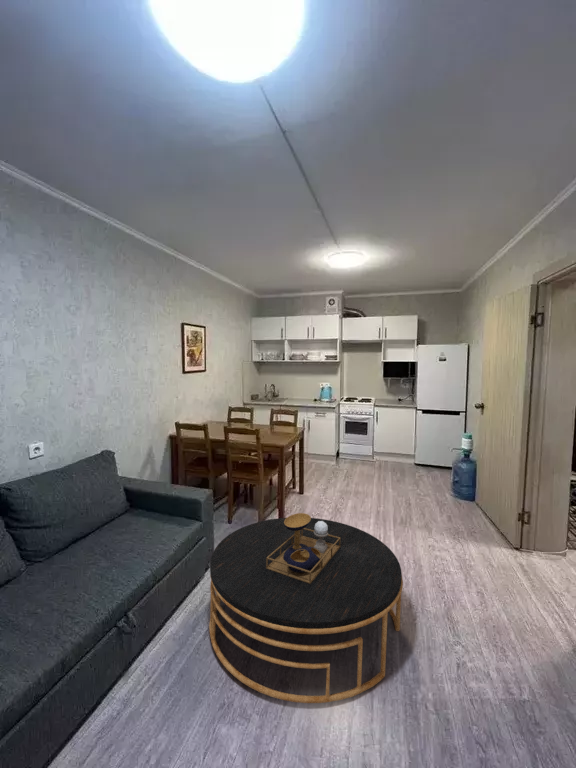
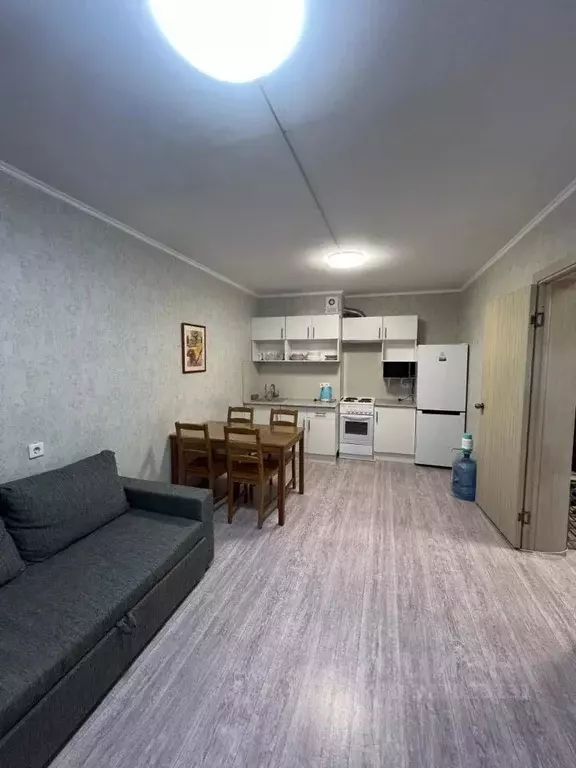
- coffee table (304, 569)
